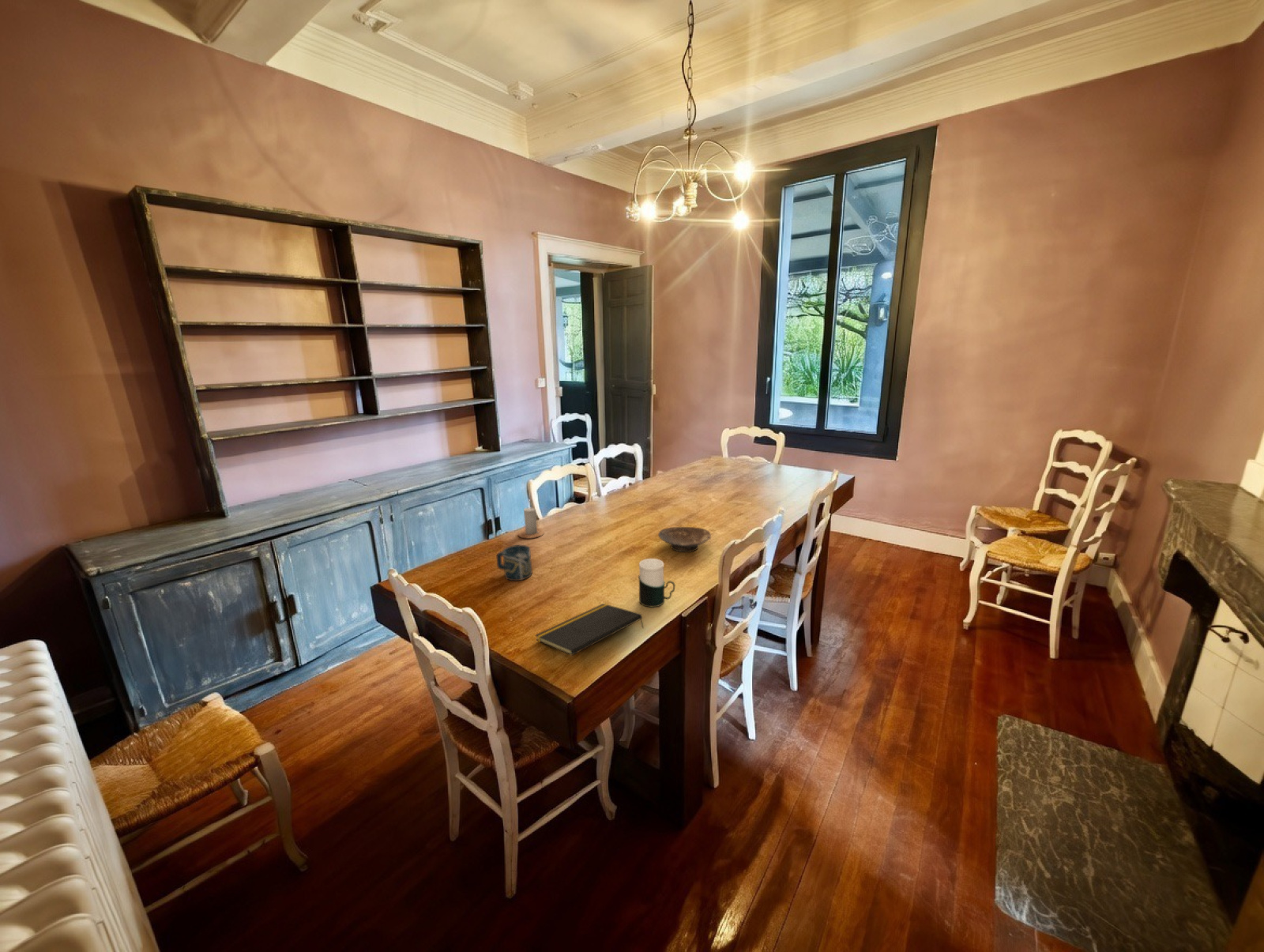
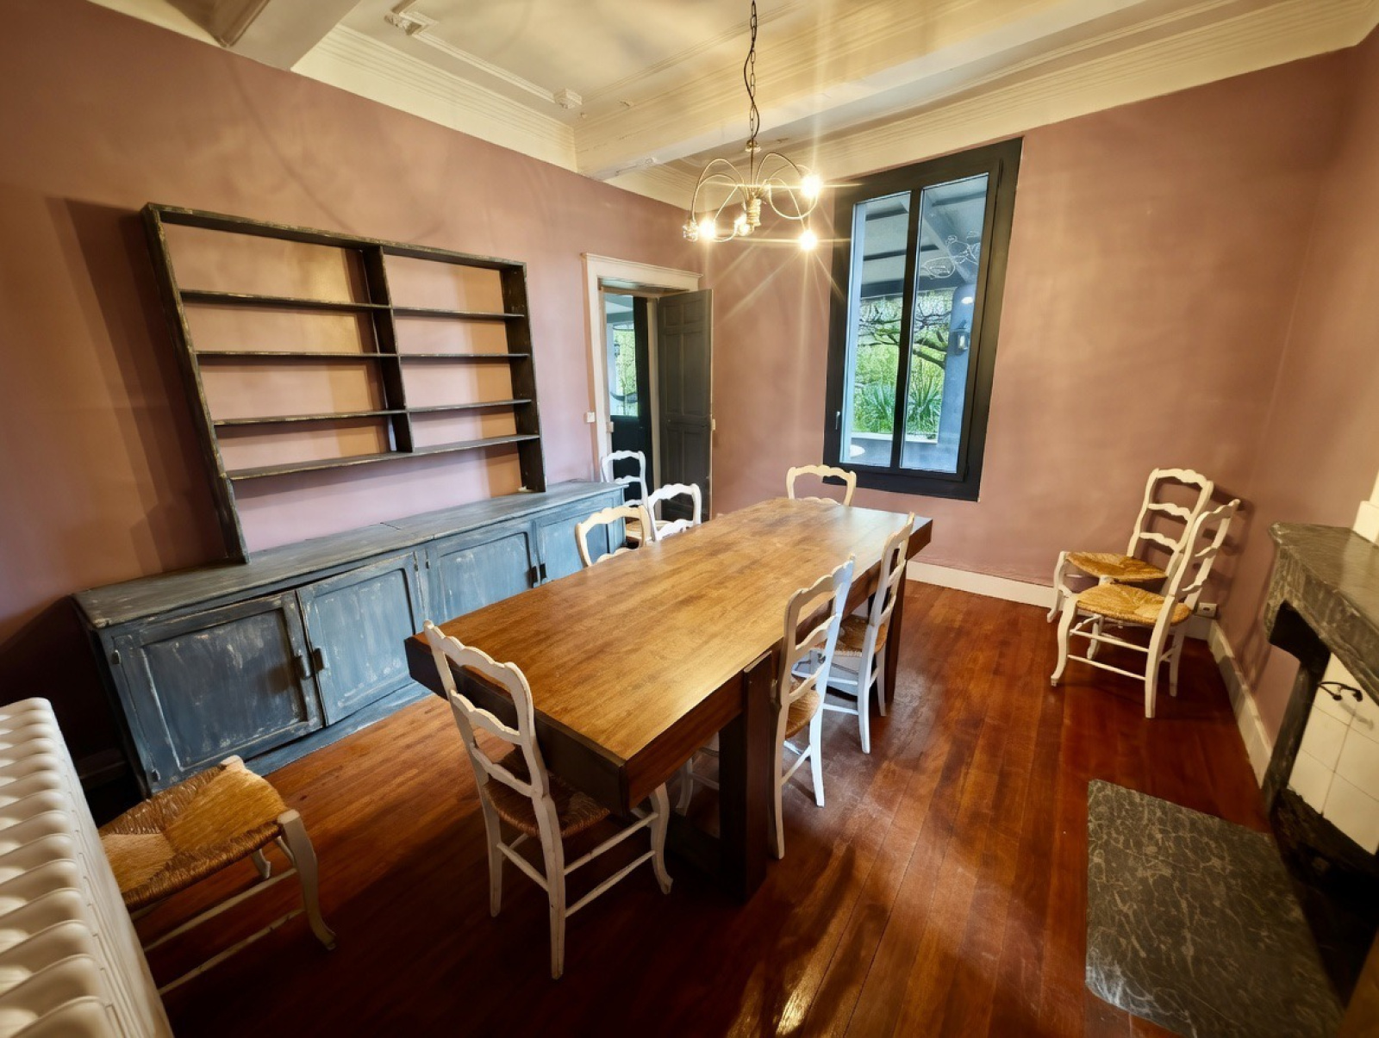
- notepad (589, 627)
- cup (514, 562)
- cup (656, 582)
- candle (529, 516)
- bowl (684, 540)
